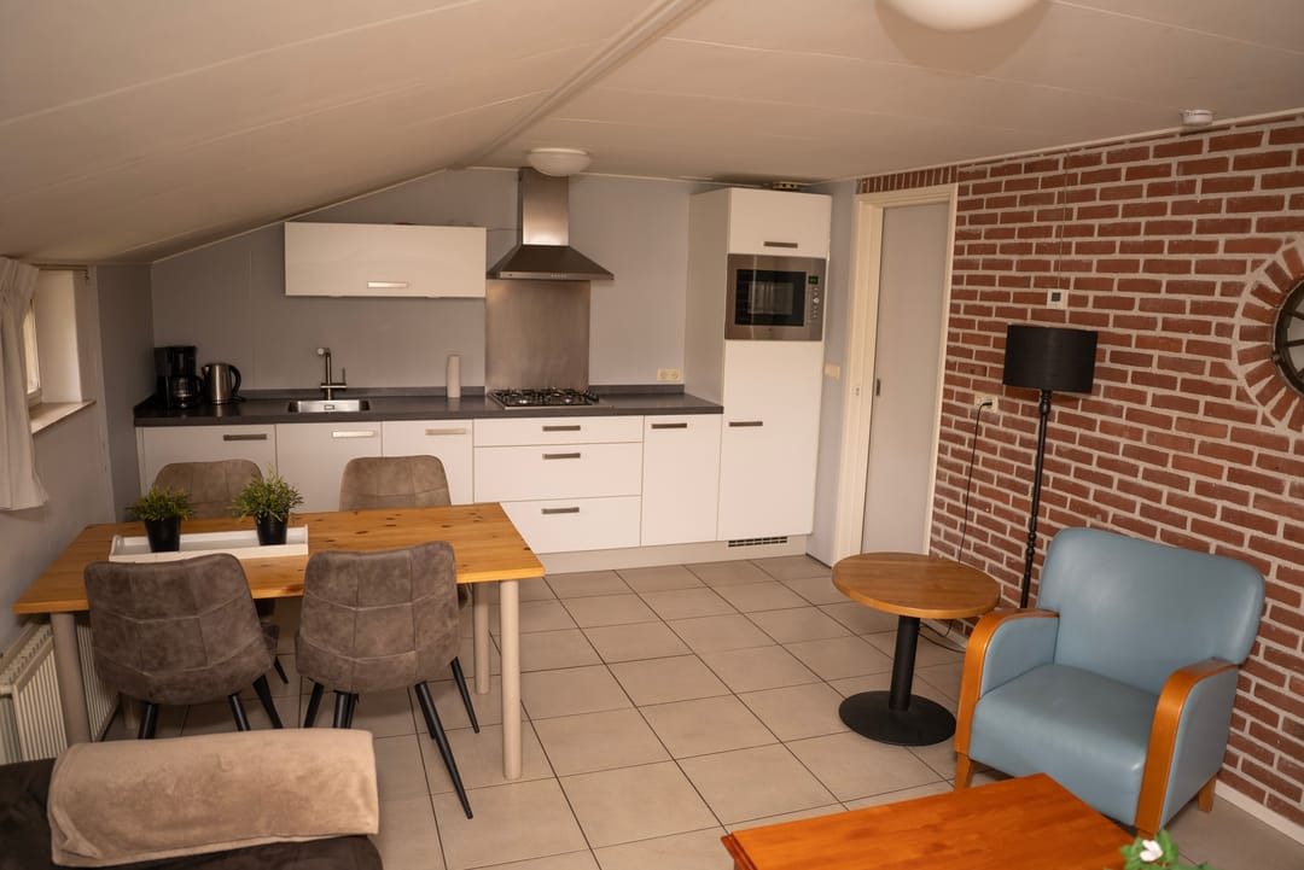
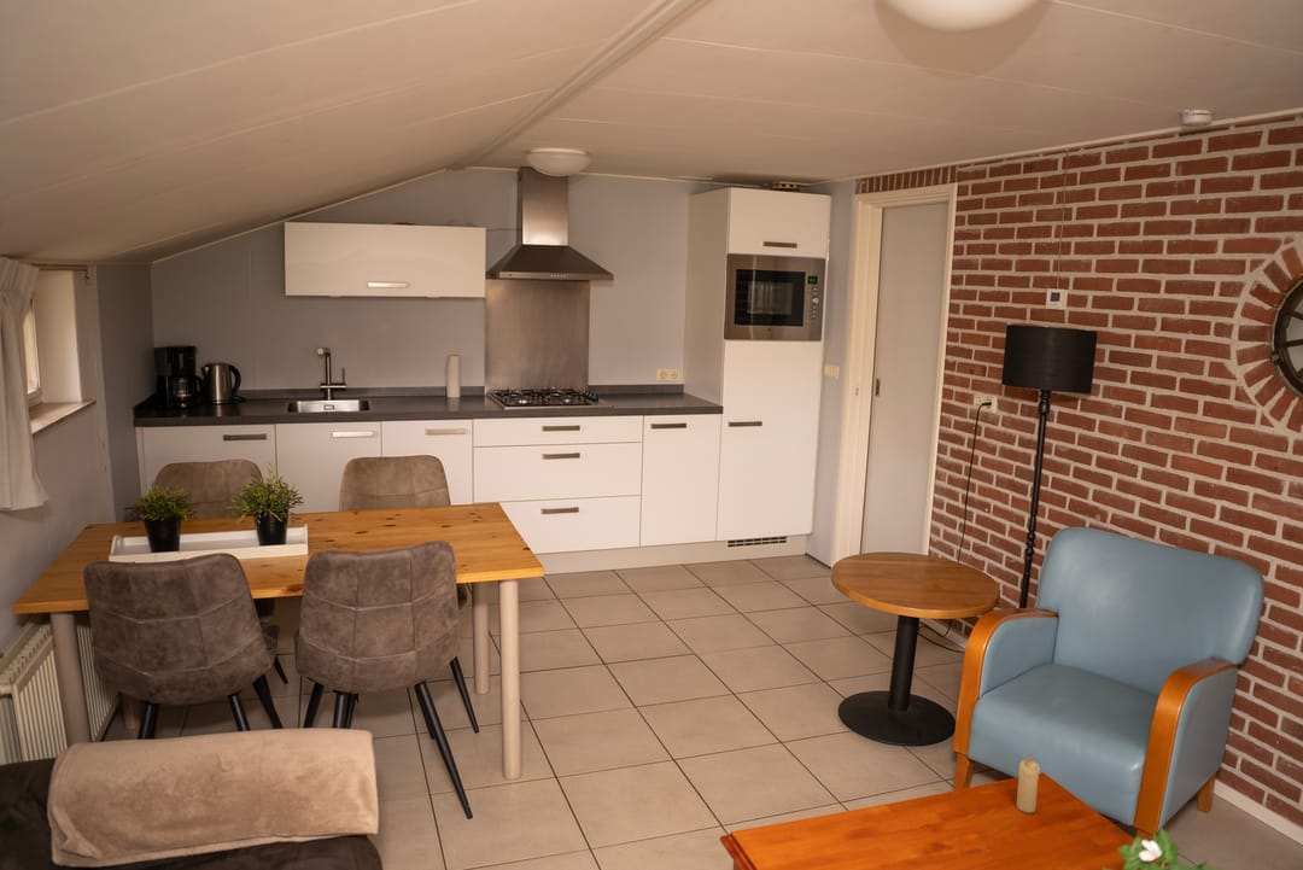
+ candle (1028, 781)
